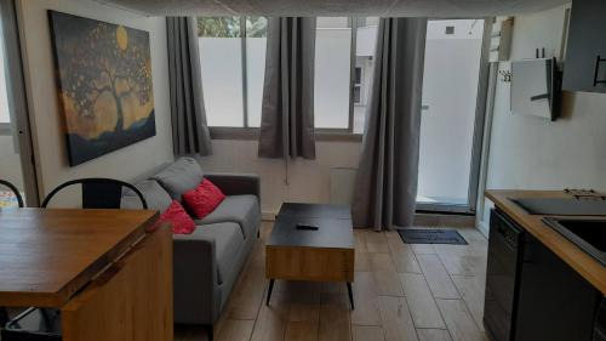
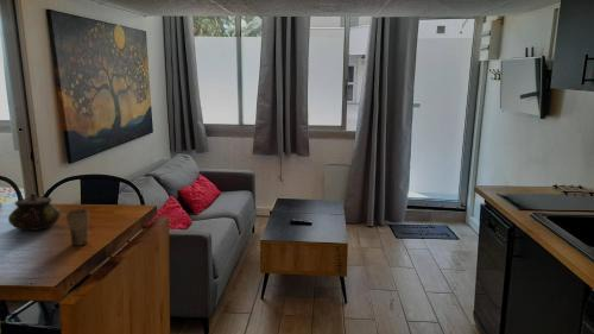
+ cup (78, 223)
+ teapot (34, 209)
